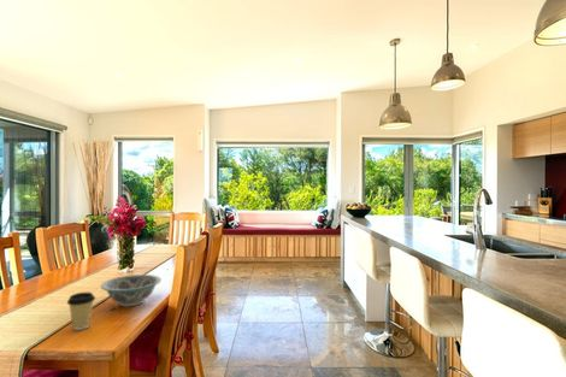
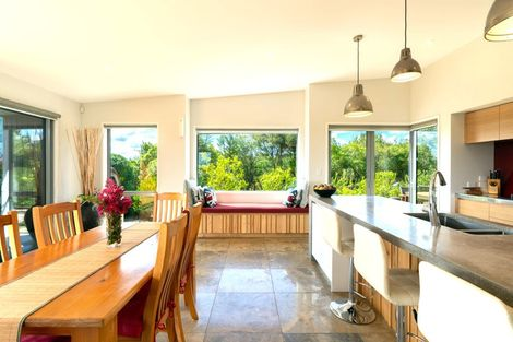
- bowl (131, 291)
- coffee cup (81, 311)
